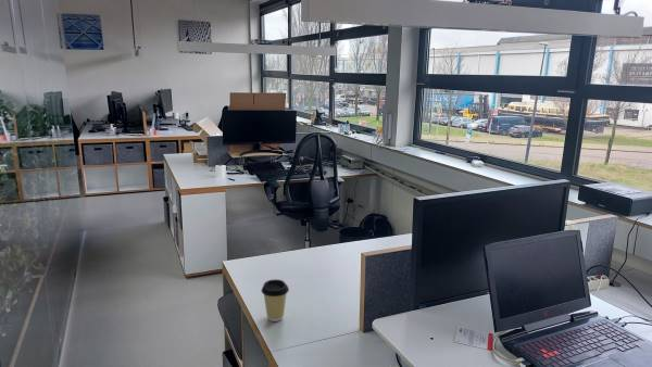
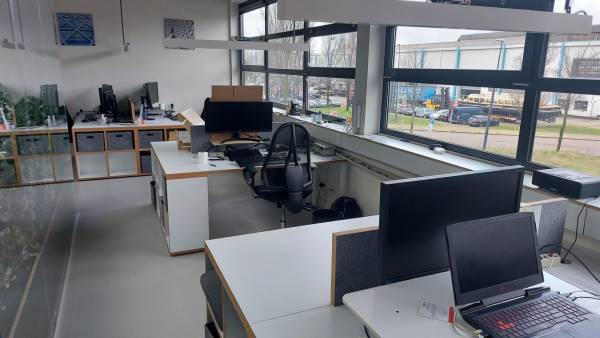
- coffee cup (275, 301)
